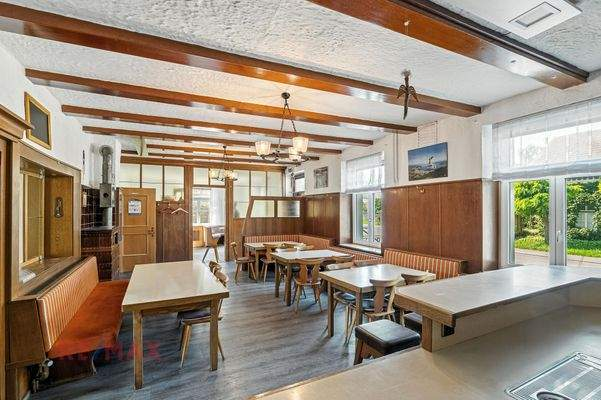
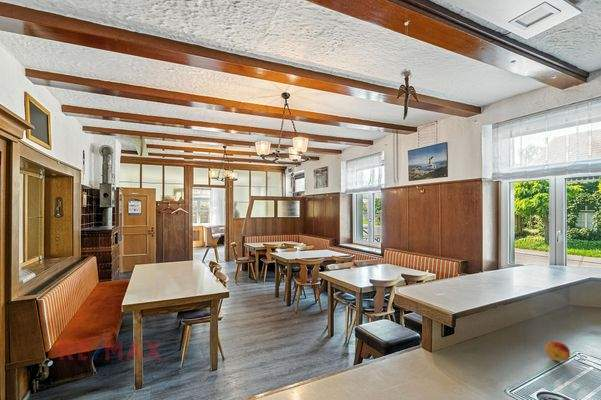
+ fruit (557, 351)
